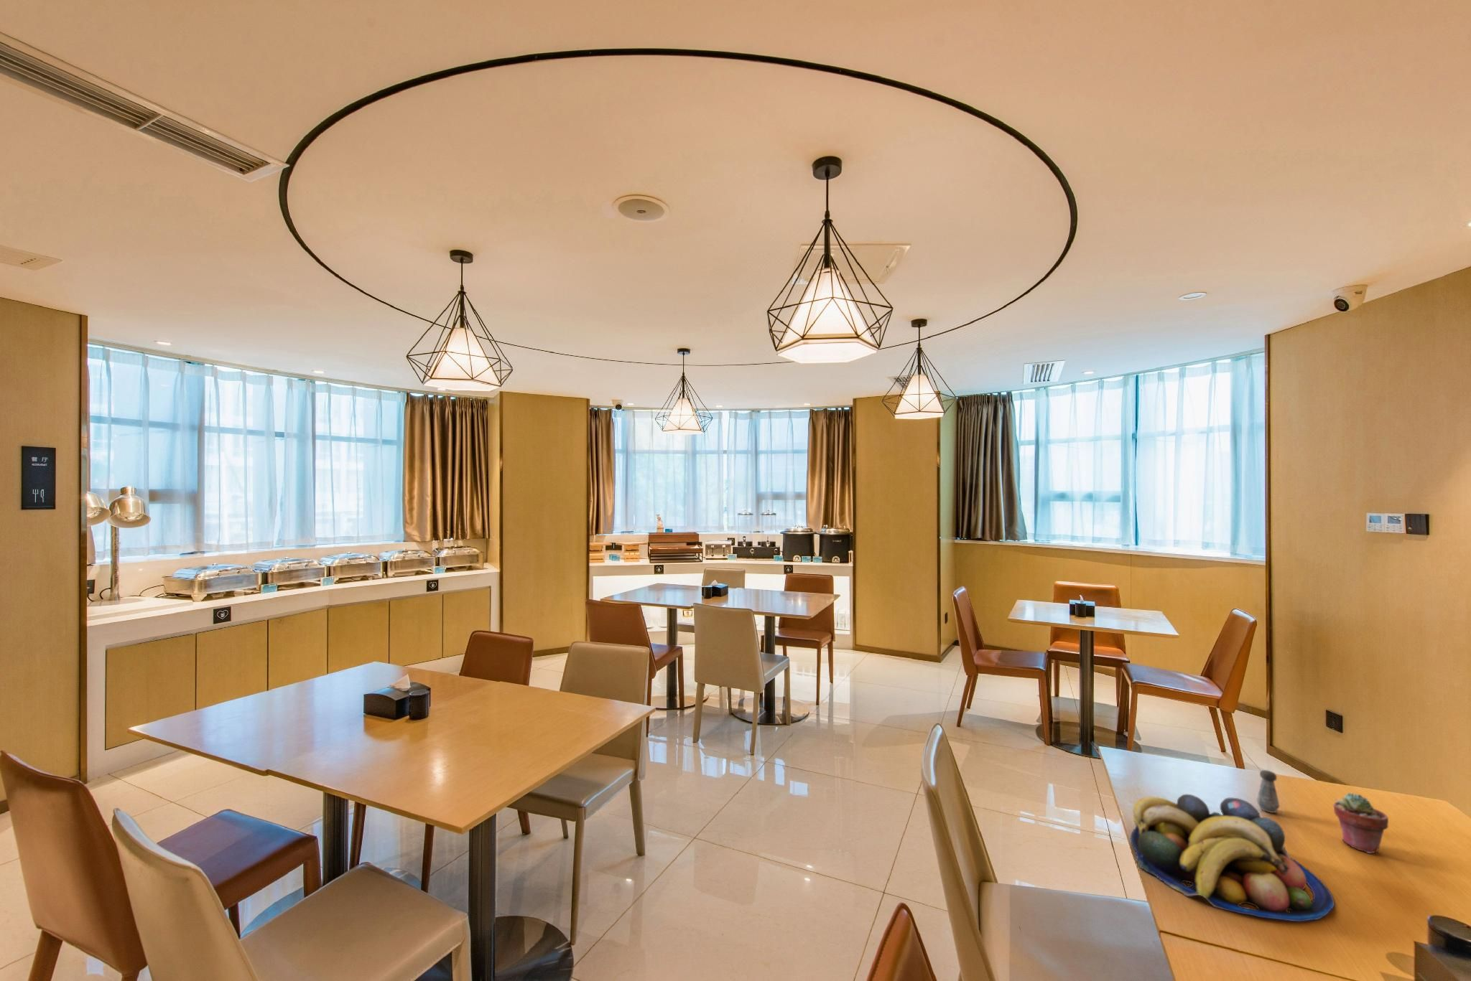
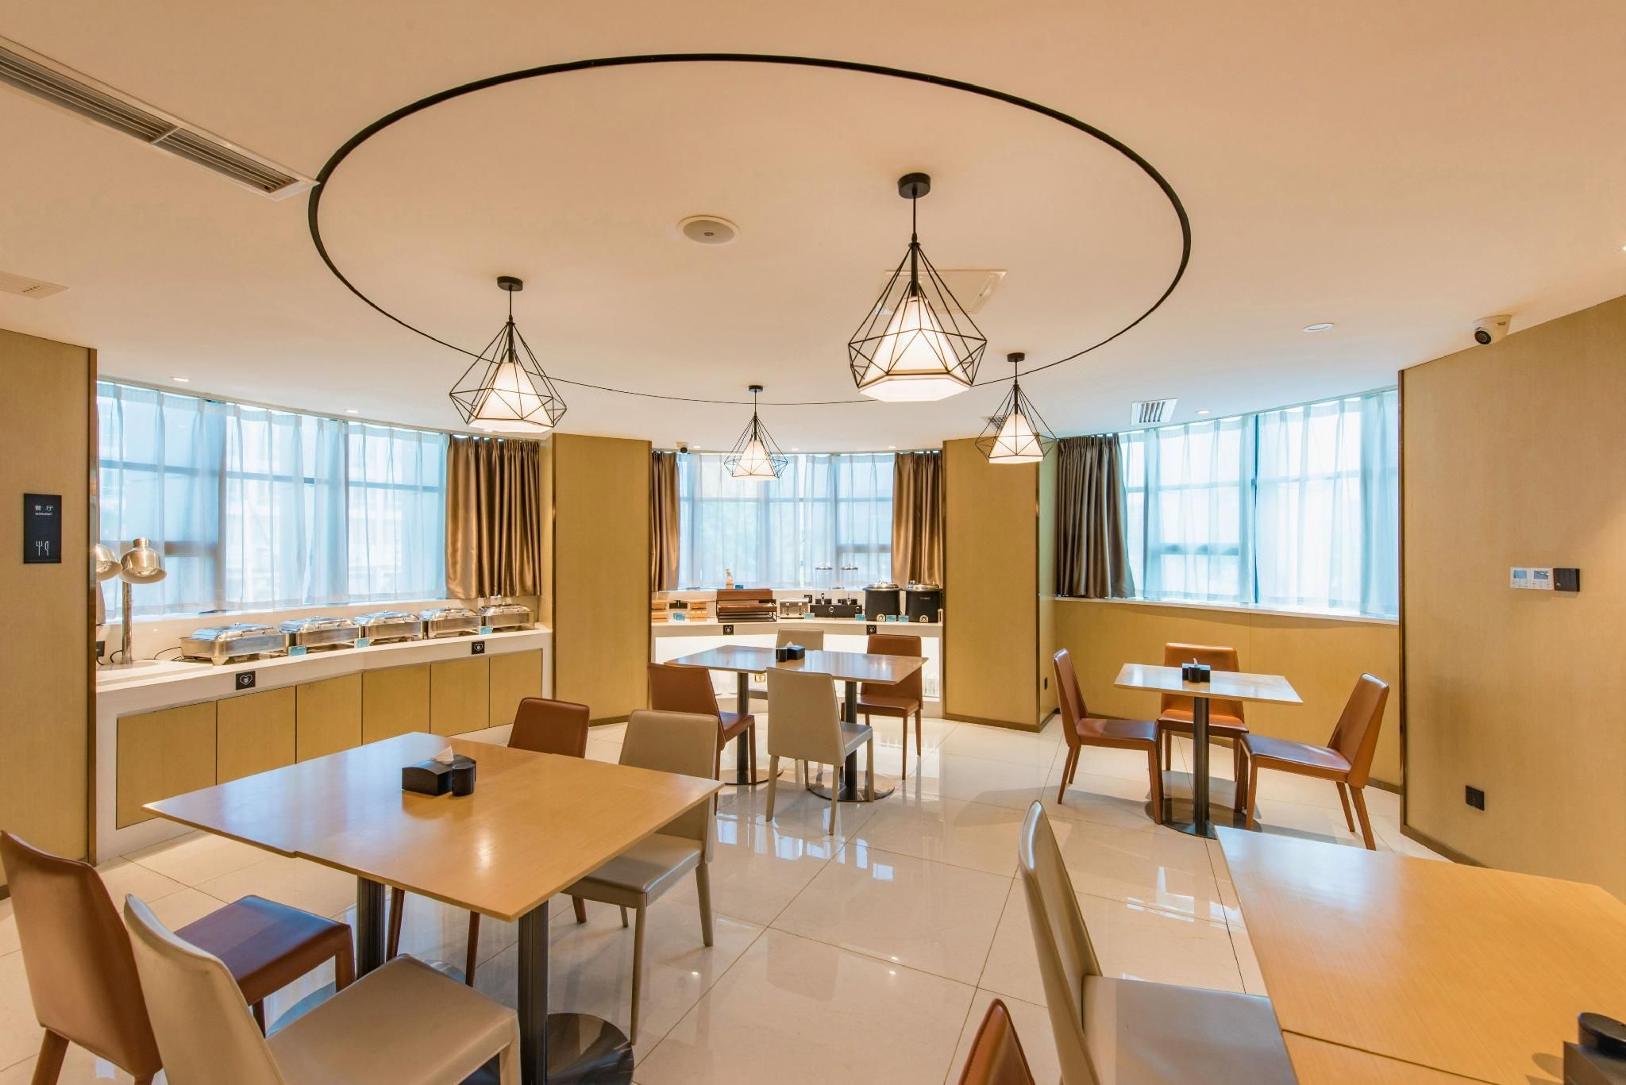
- fruit bowl (1223, 840)
- salt shaker (1267, 790)
- potted succulent (1359, 820)
